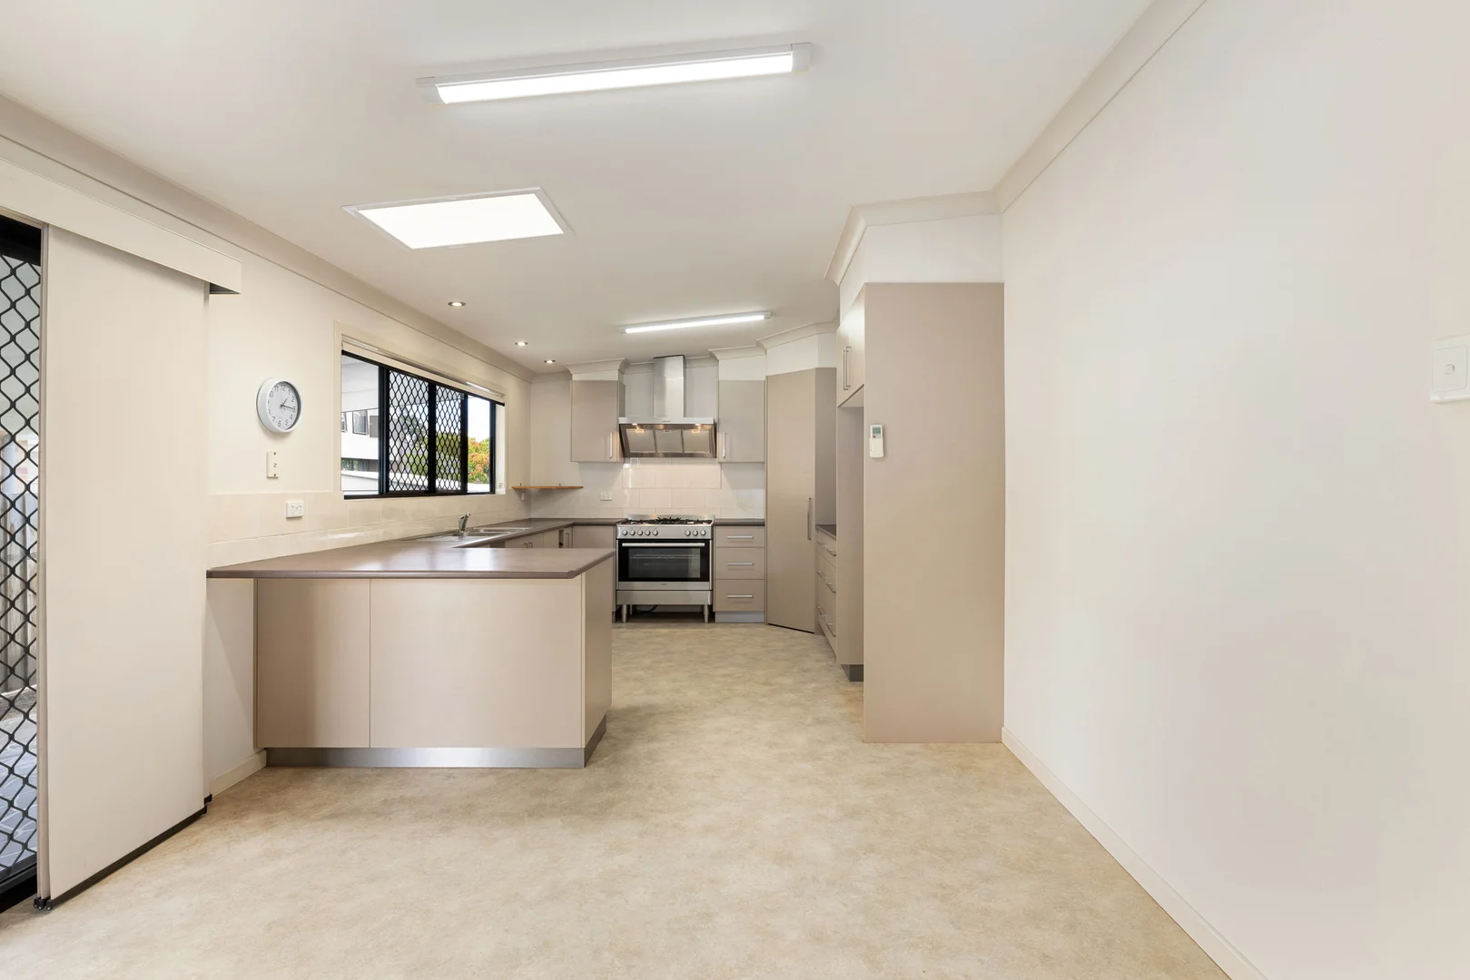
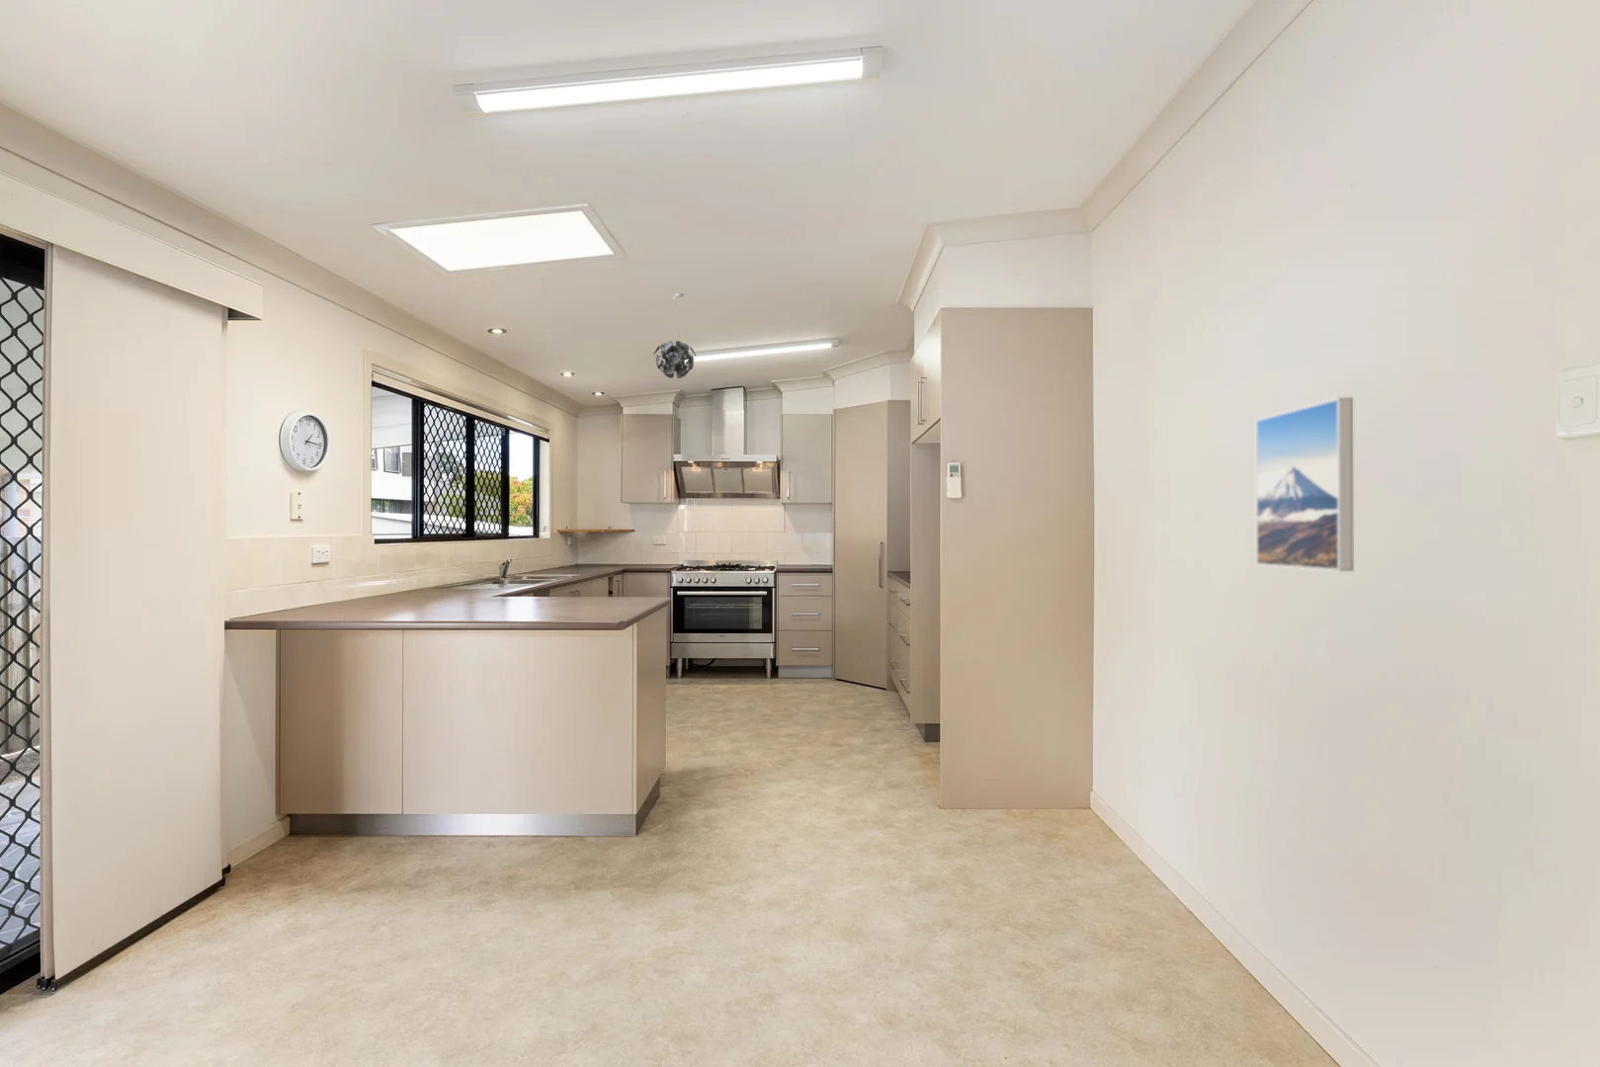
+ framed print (1300, 488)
+ pendant light (678, 337)
